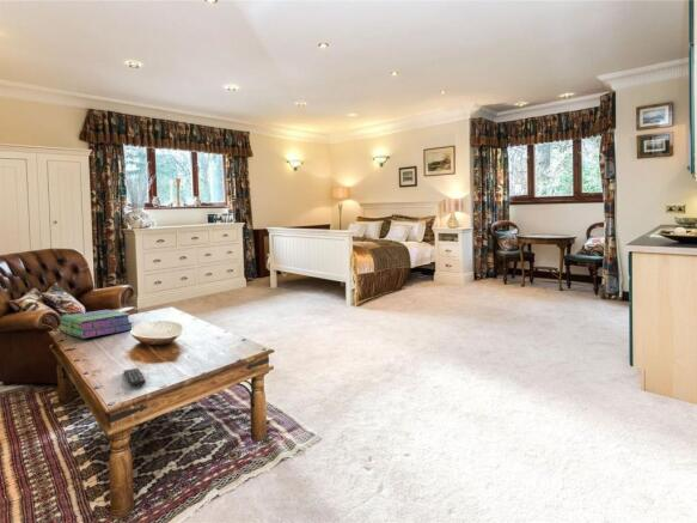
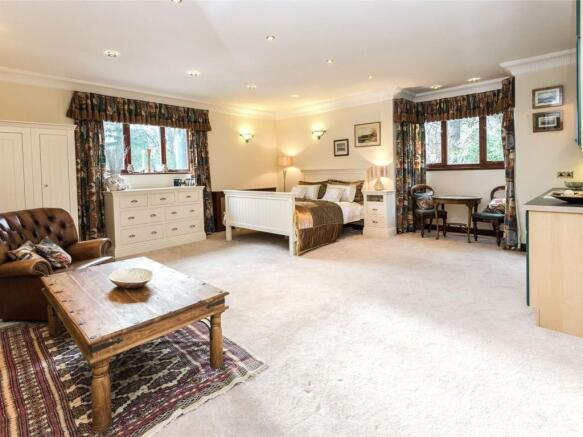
- stack of books (96, 322)
- remote control (134, 377)
